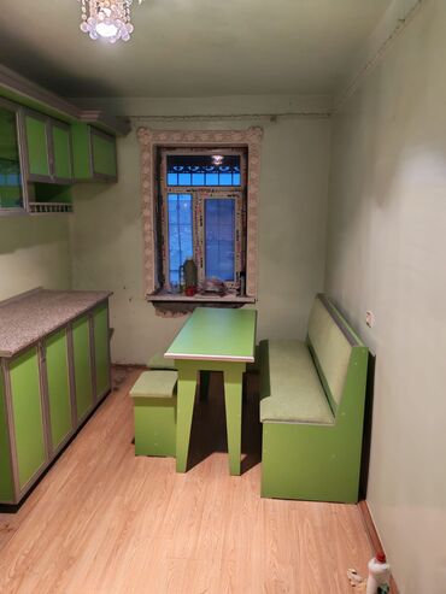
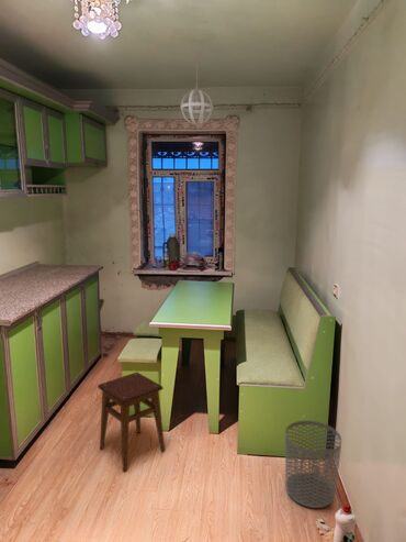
+ pendant light (196, 89)
+ stool (131, 418)
+ waste bin (311, 463)
